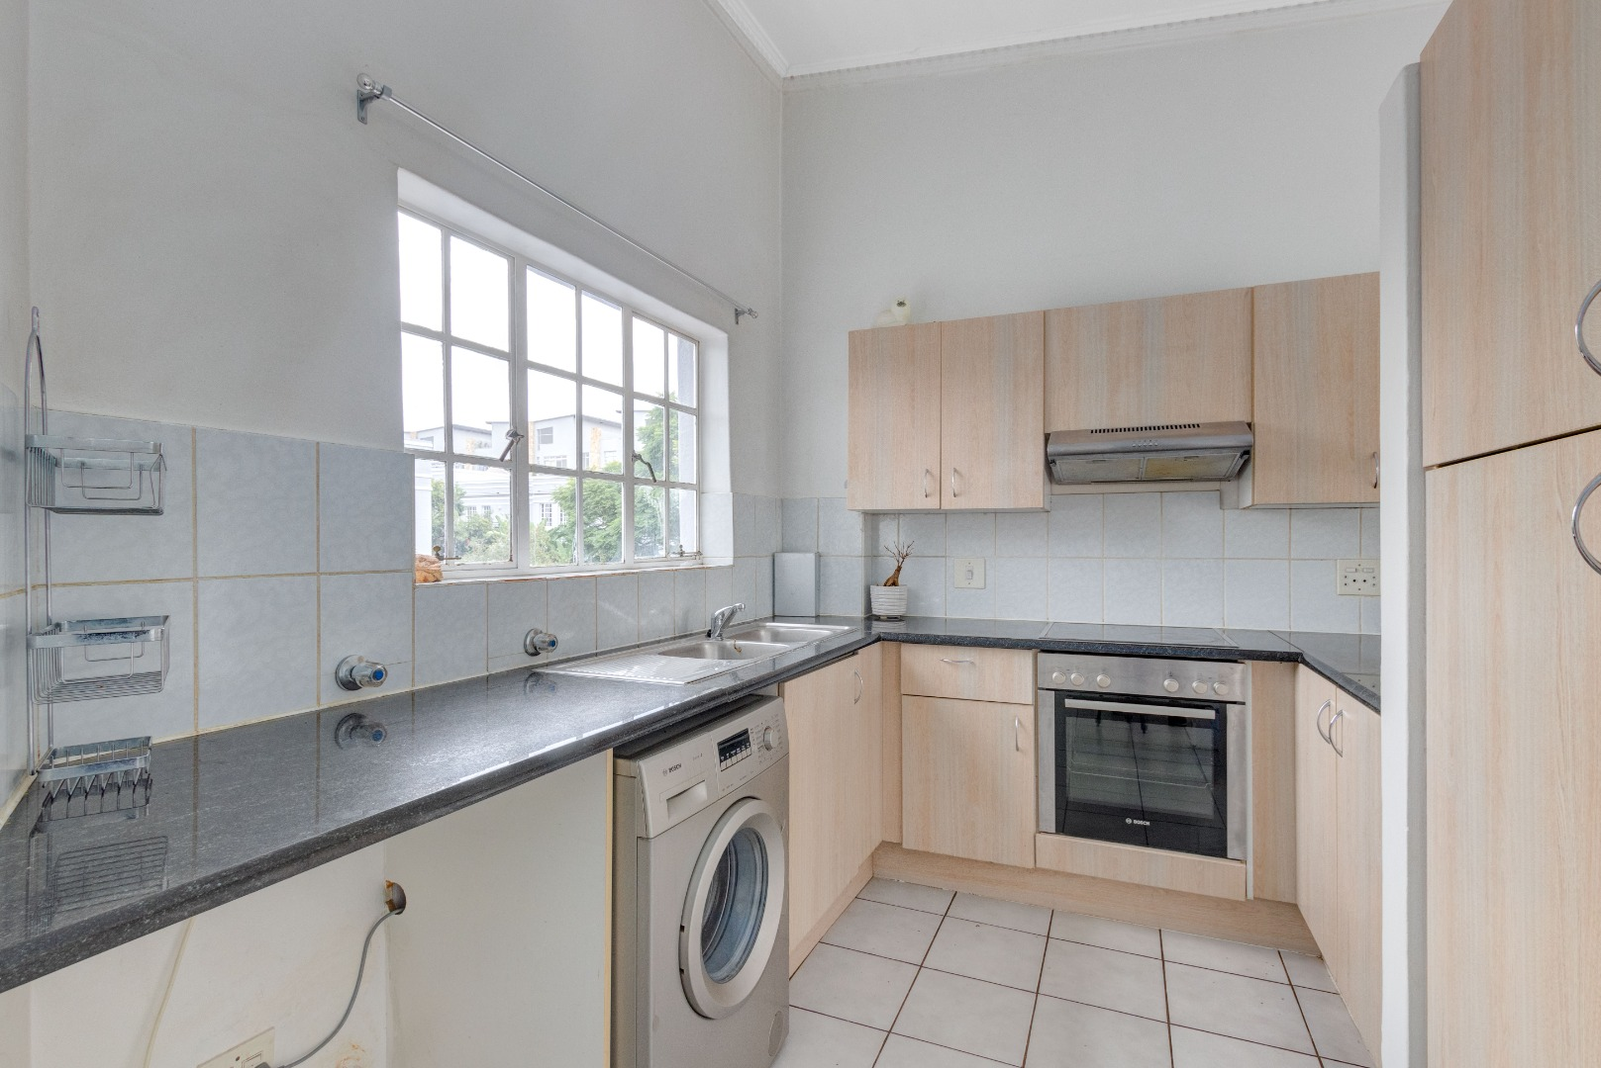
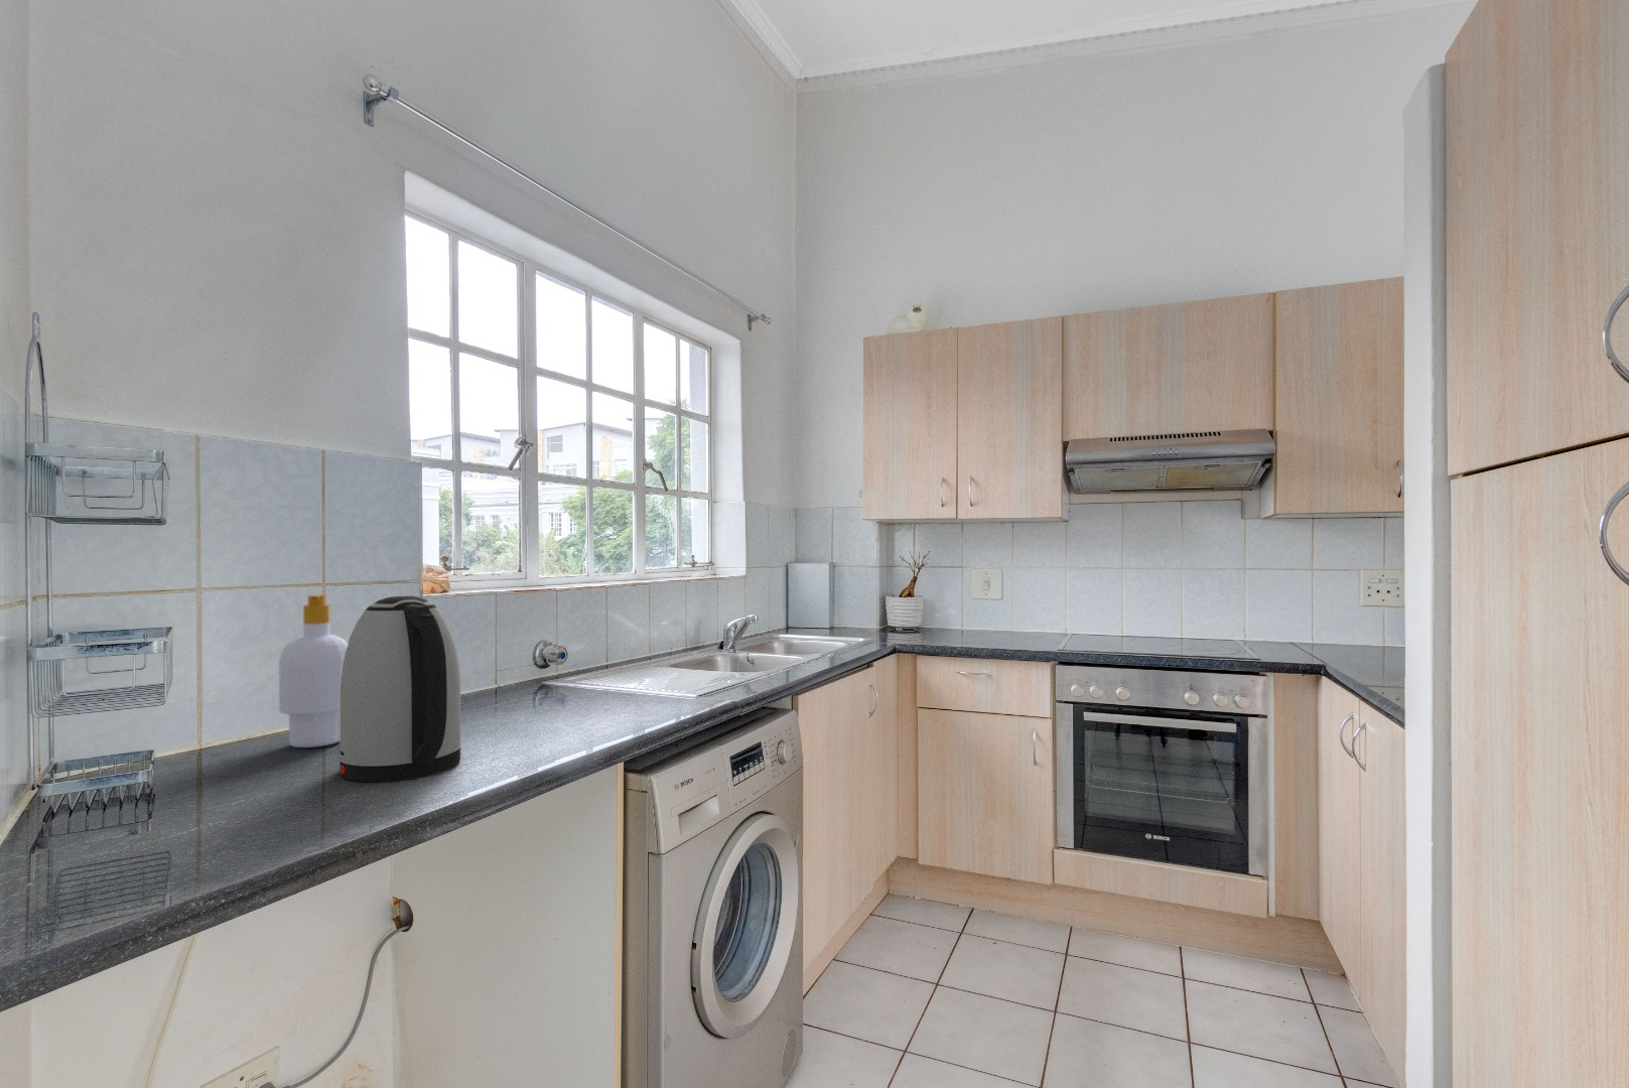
+ soap bottle (317, 669)
+ kettle (409, 682)
